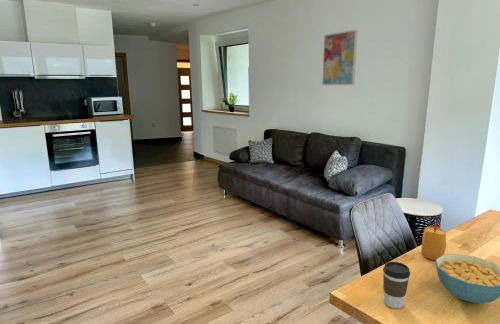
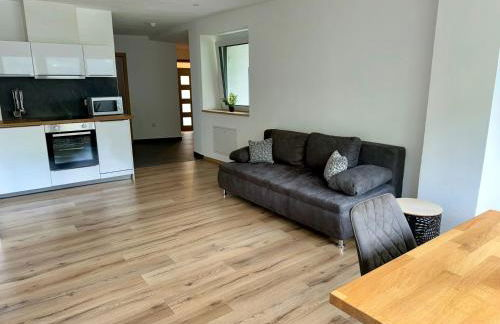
- cereal bowl (469, 282)
- coffee cup (395, 285)
- candle (434, 237)
- wall art (338, 59)
